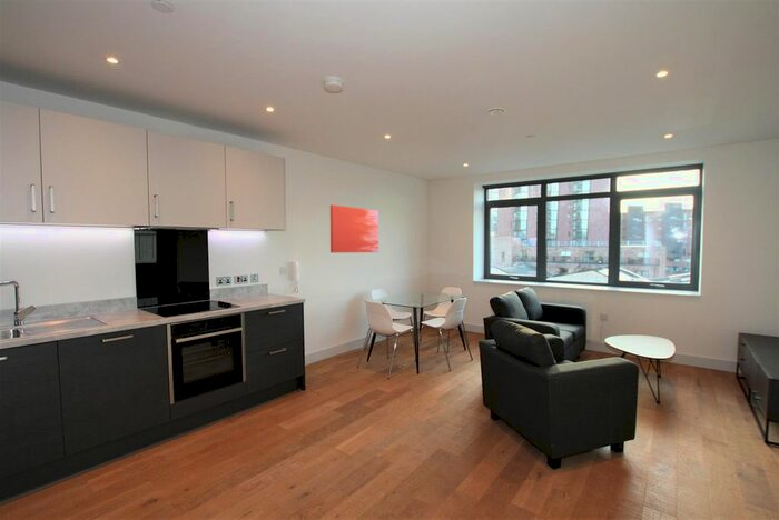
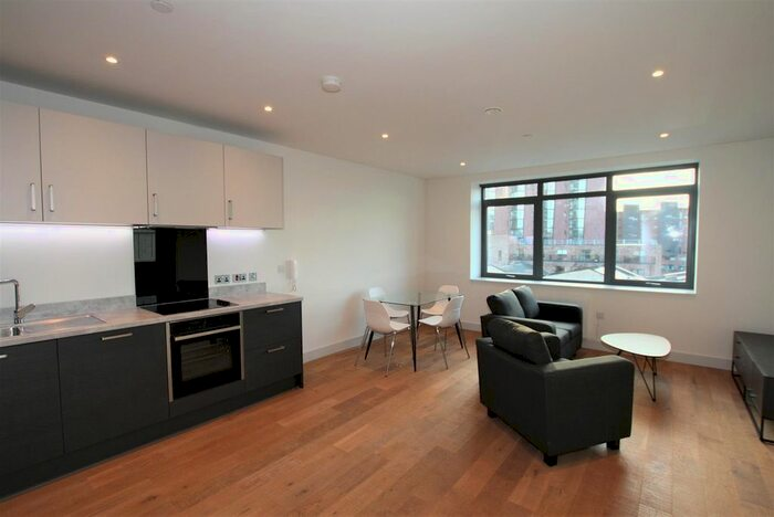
- wall art (355, 230)
